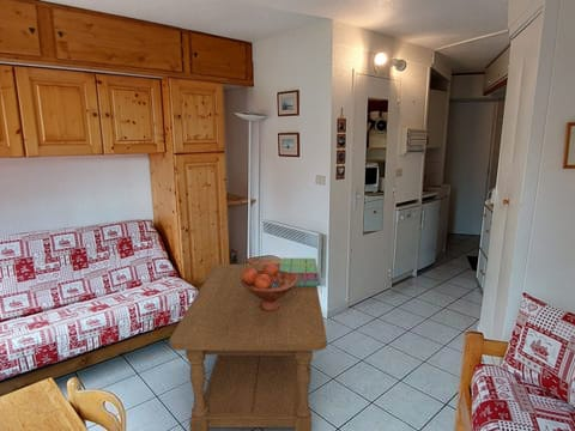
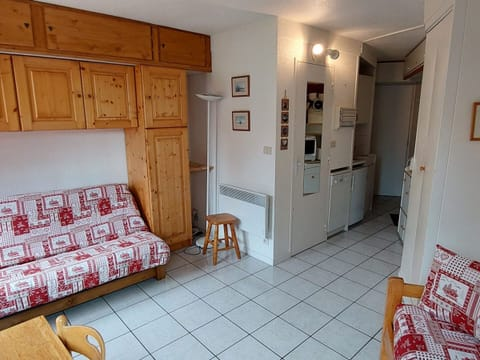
- coffee table (258, 344)
- stack of books (298, 271)
- fruit bowl (268, 286)
